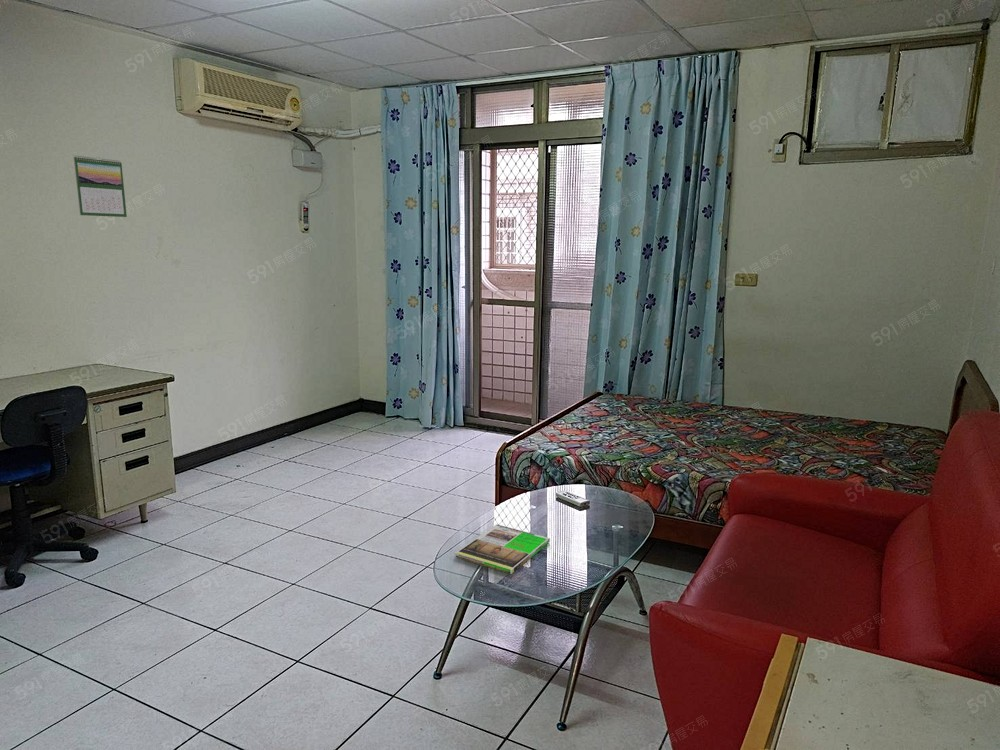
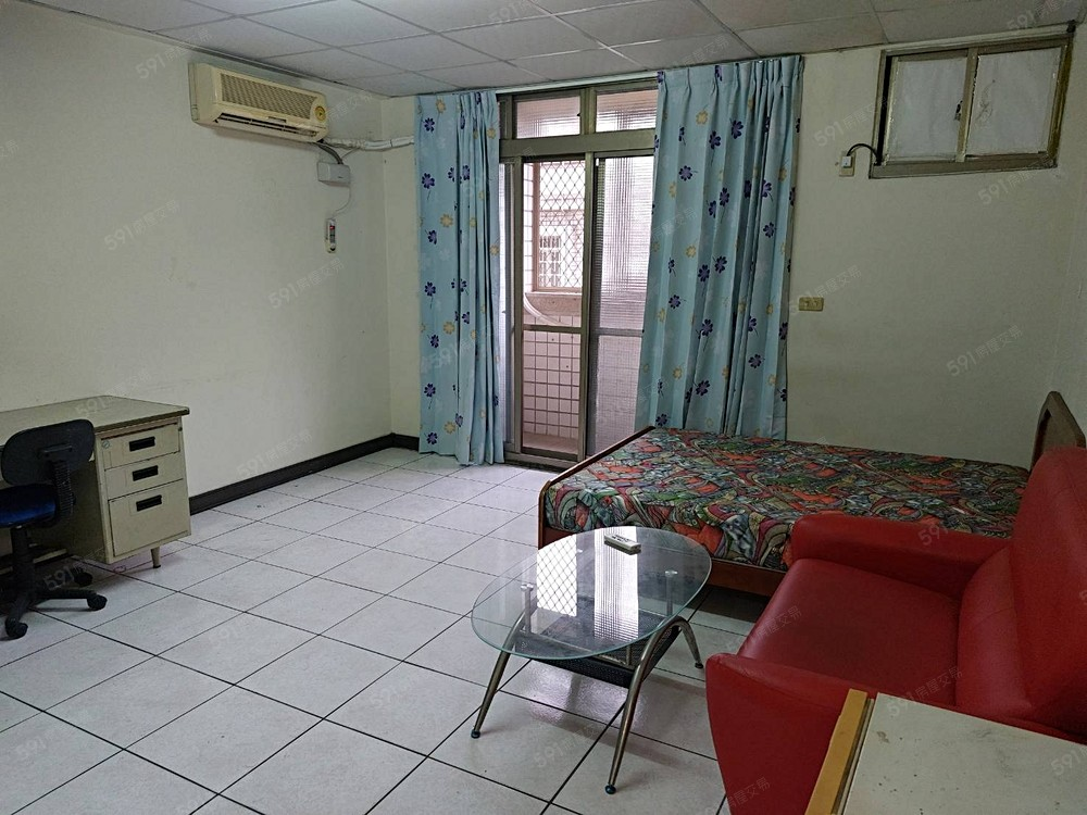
- calendar (101, 186)
- magazine (503, 547)
